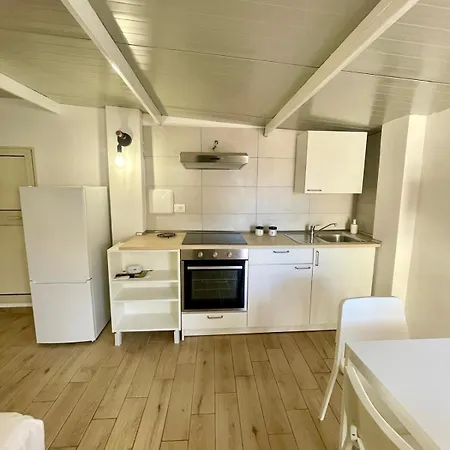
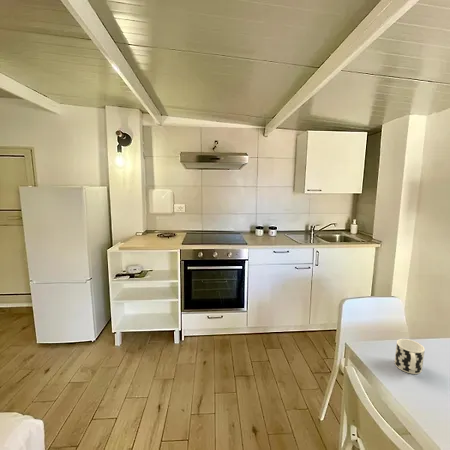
+ cup (409, 358)
